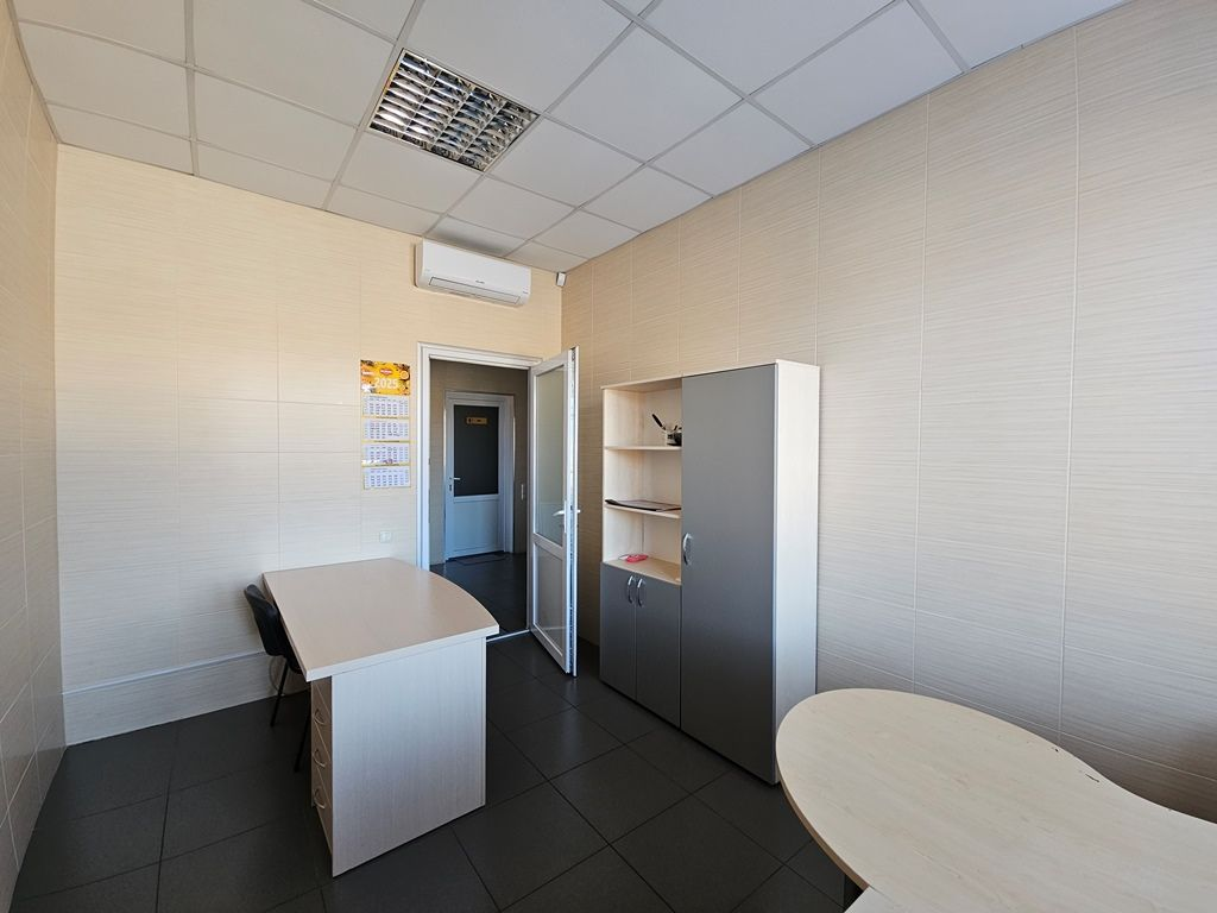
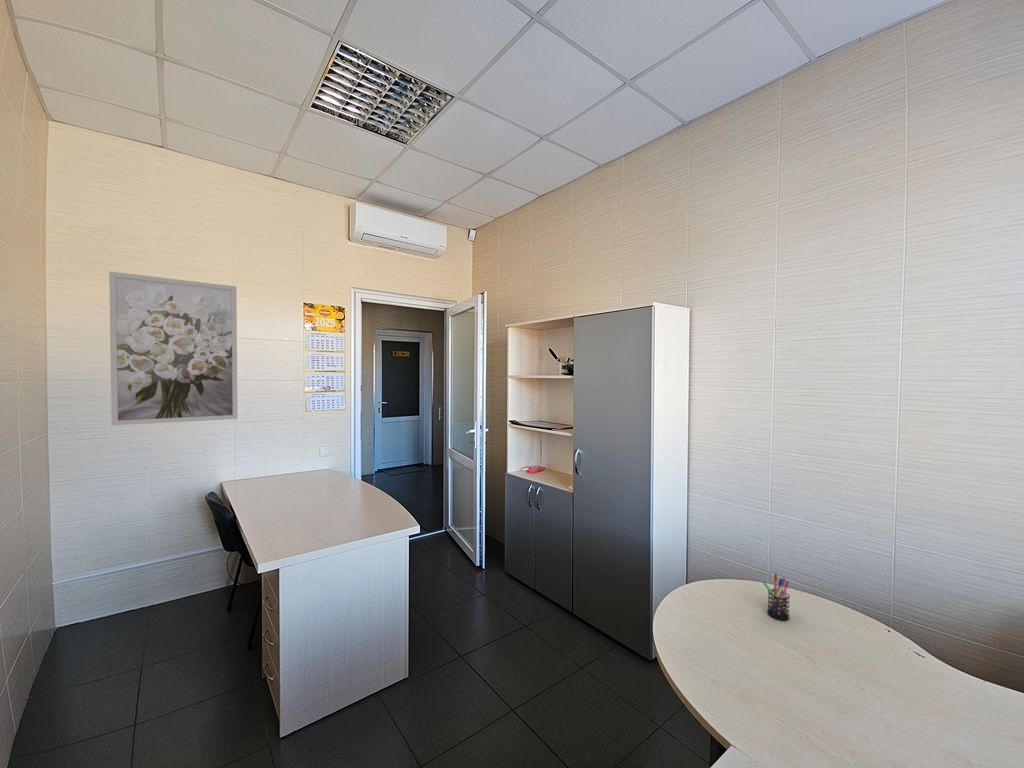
+ pen holder (775, 595)
+ wall art (178, 351)
